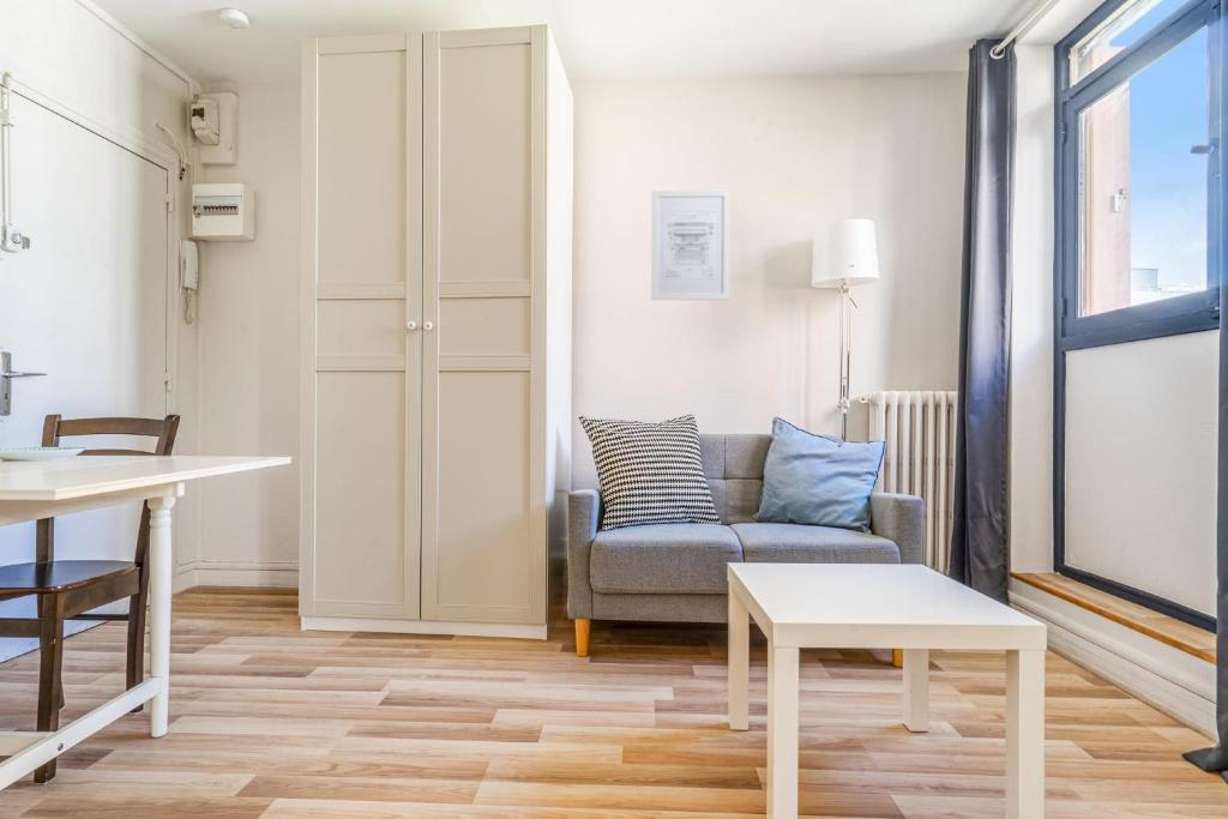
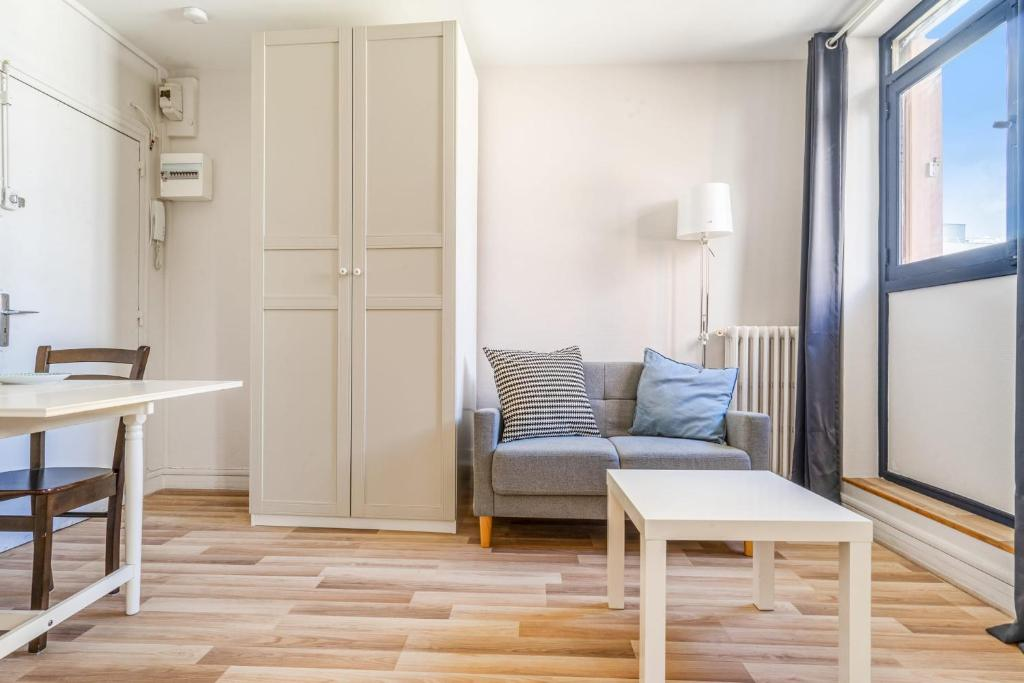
- wall art (690, 245)
